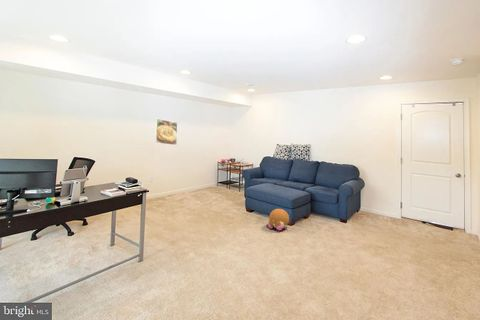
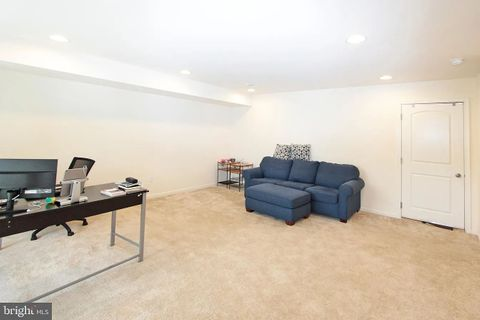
- plush toy (278, 218)
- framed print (166, 132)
